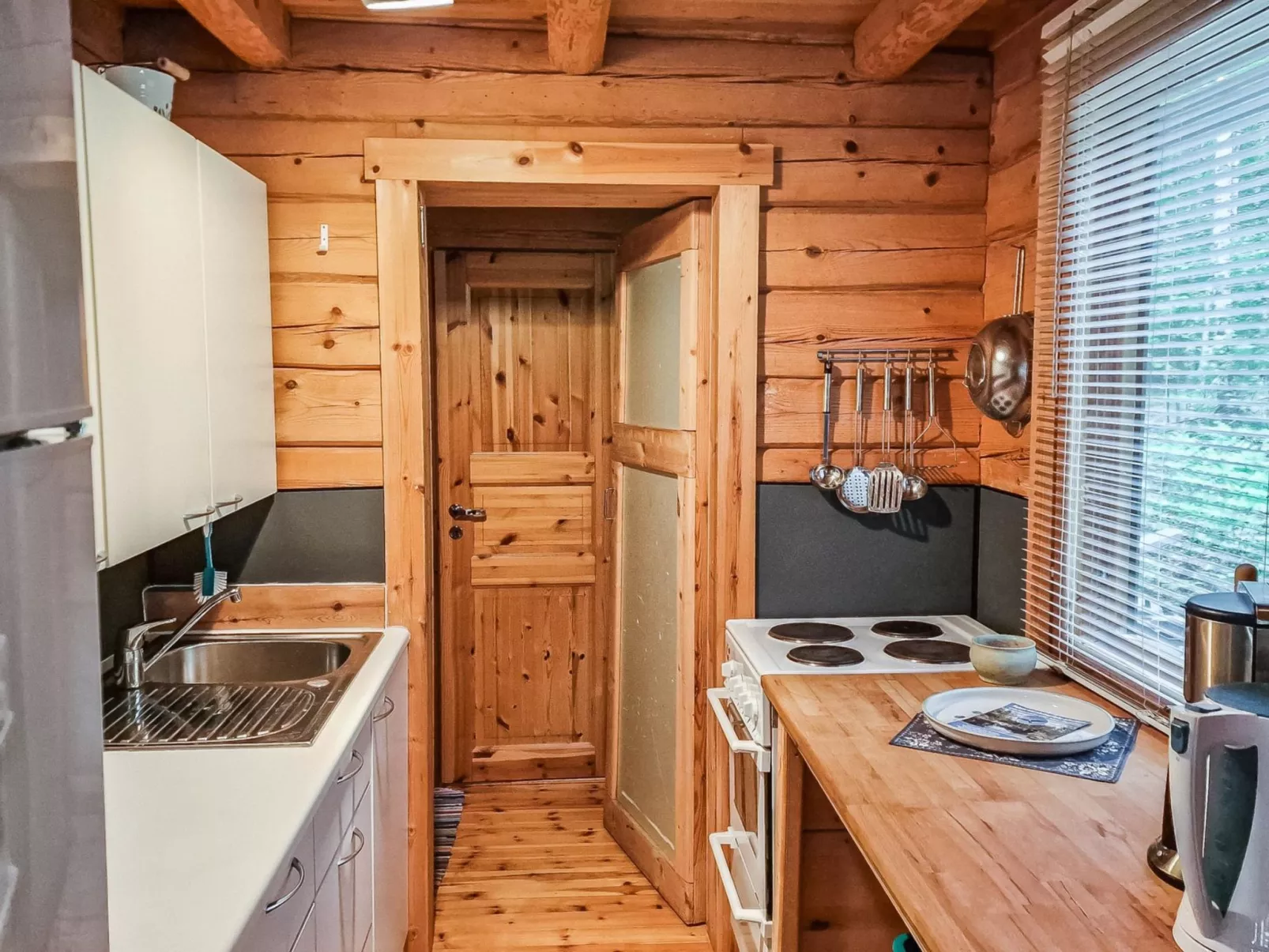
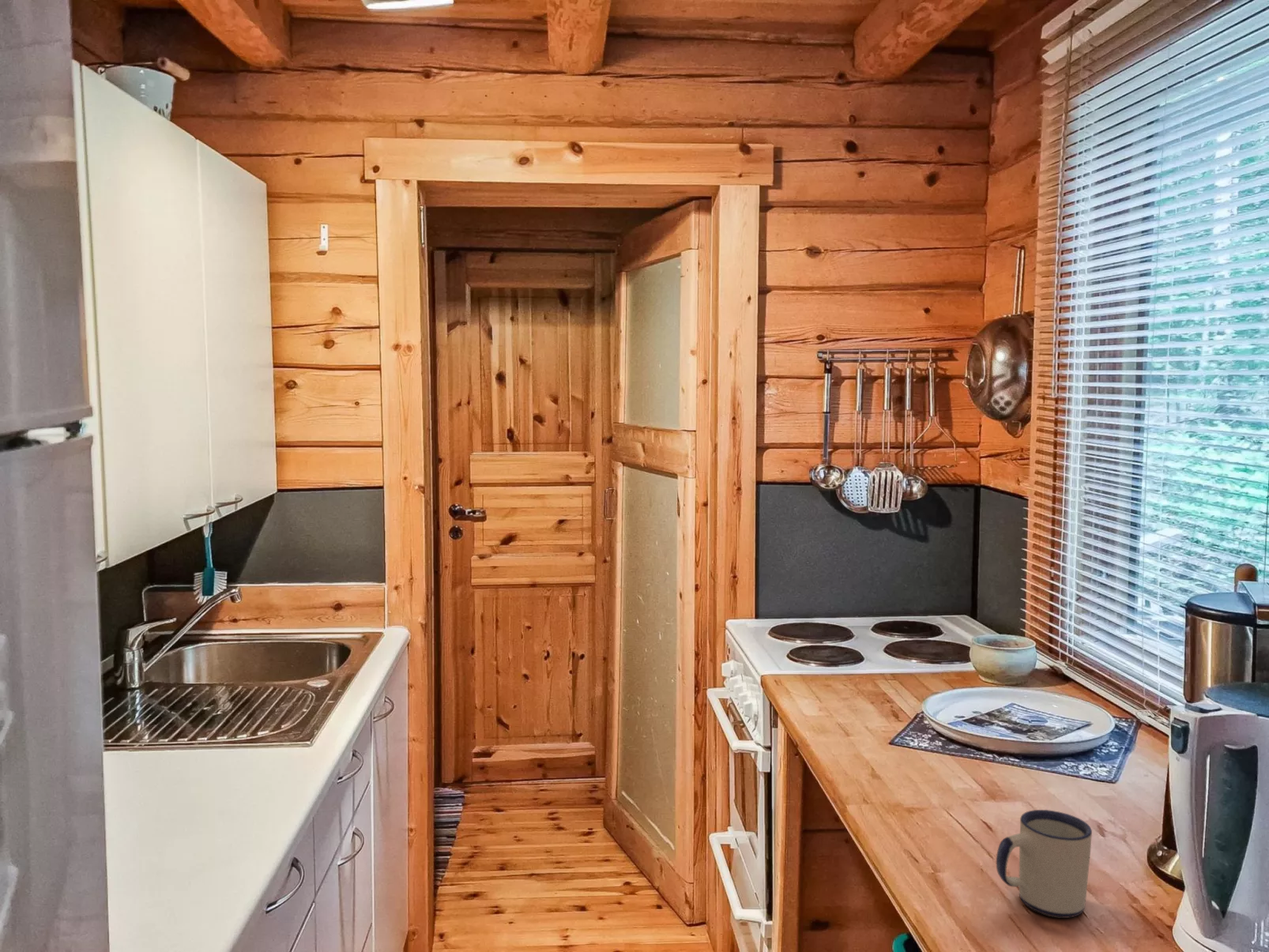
+ mug (1041, 863)
